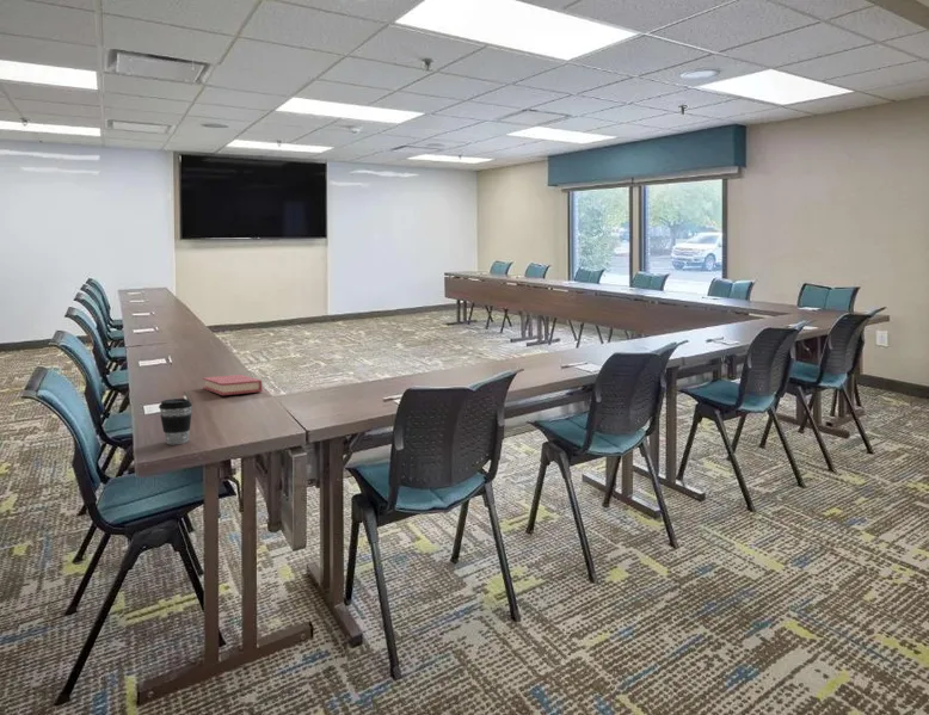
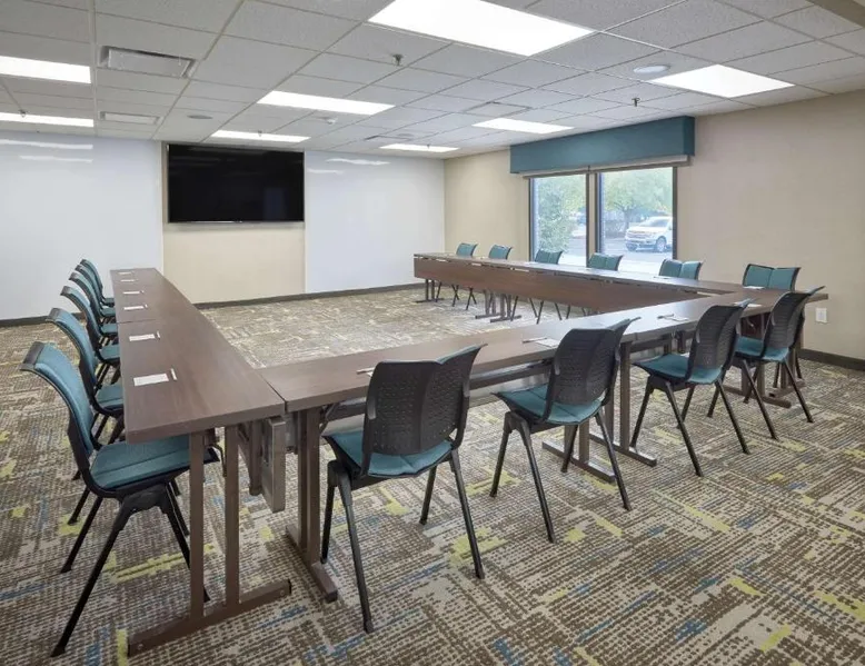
- coffee cup (176, 421)
- book (232, 384)
